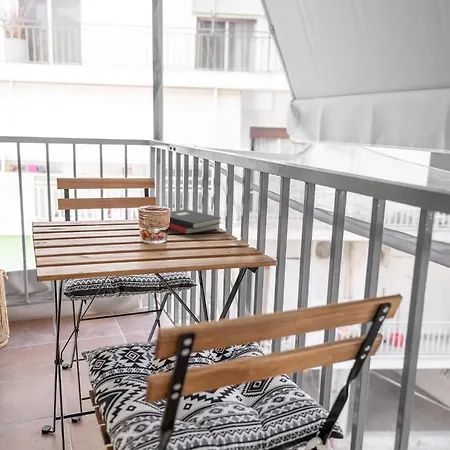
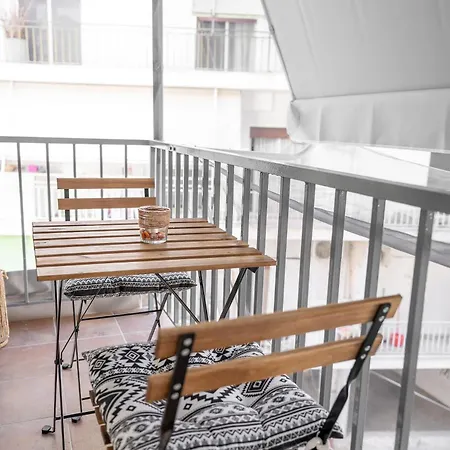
- hardback book (188, 221)
